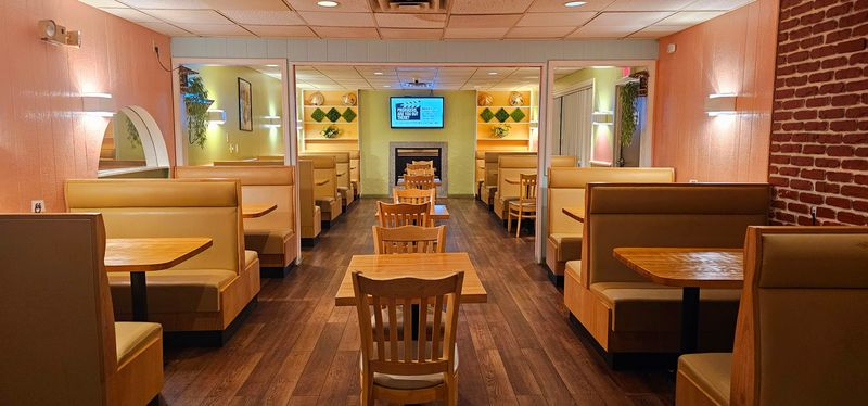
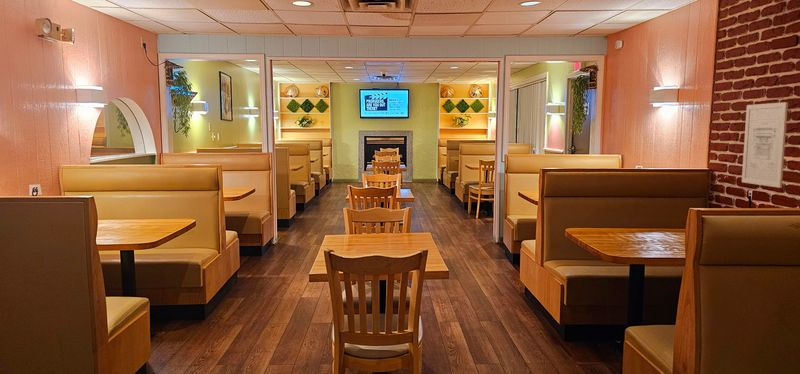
+ wall art (763, 144)
